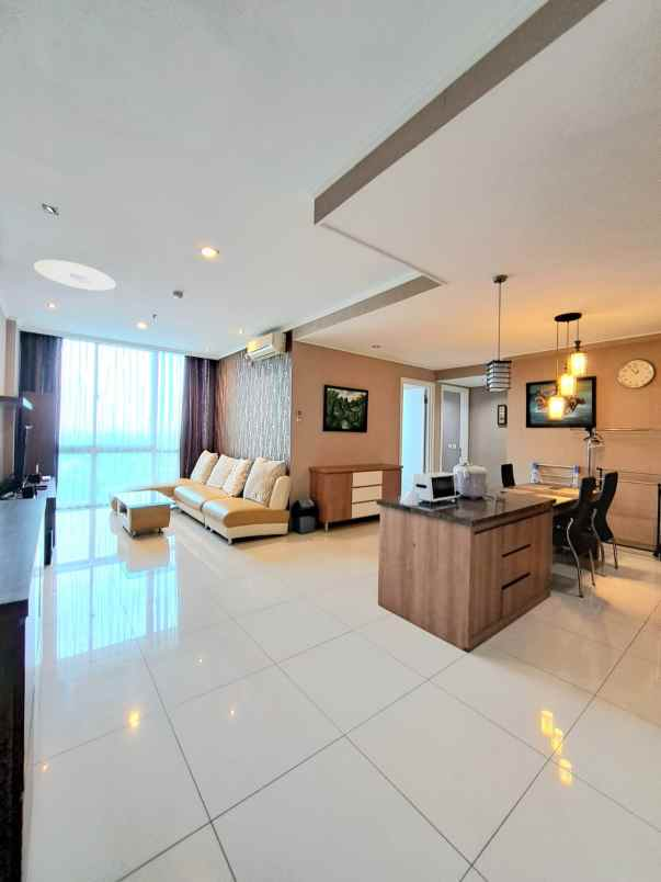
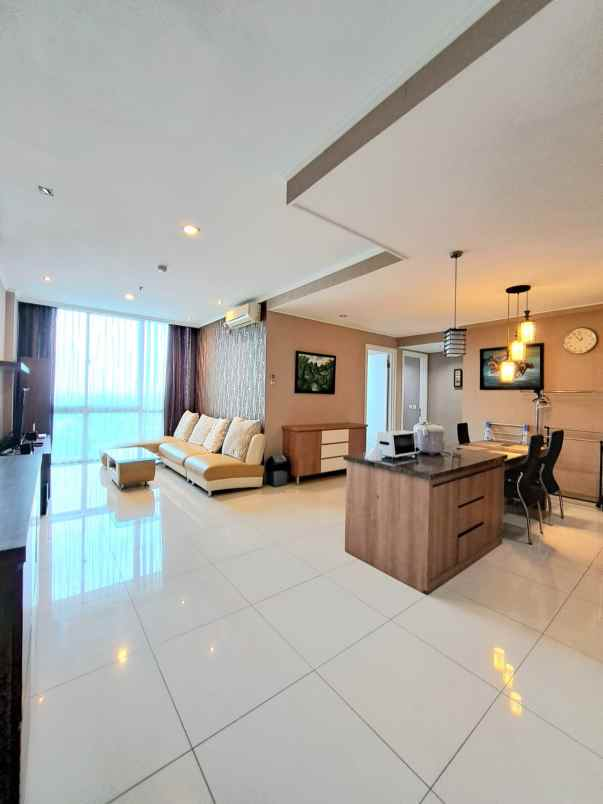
- ceiling light (77, 273)
